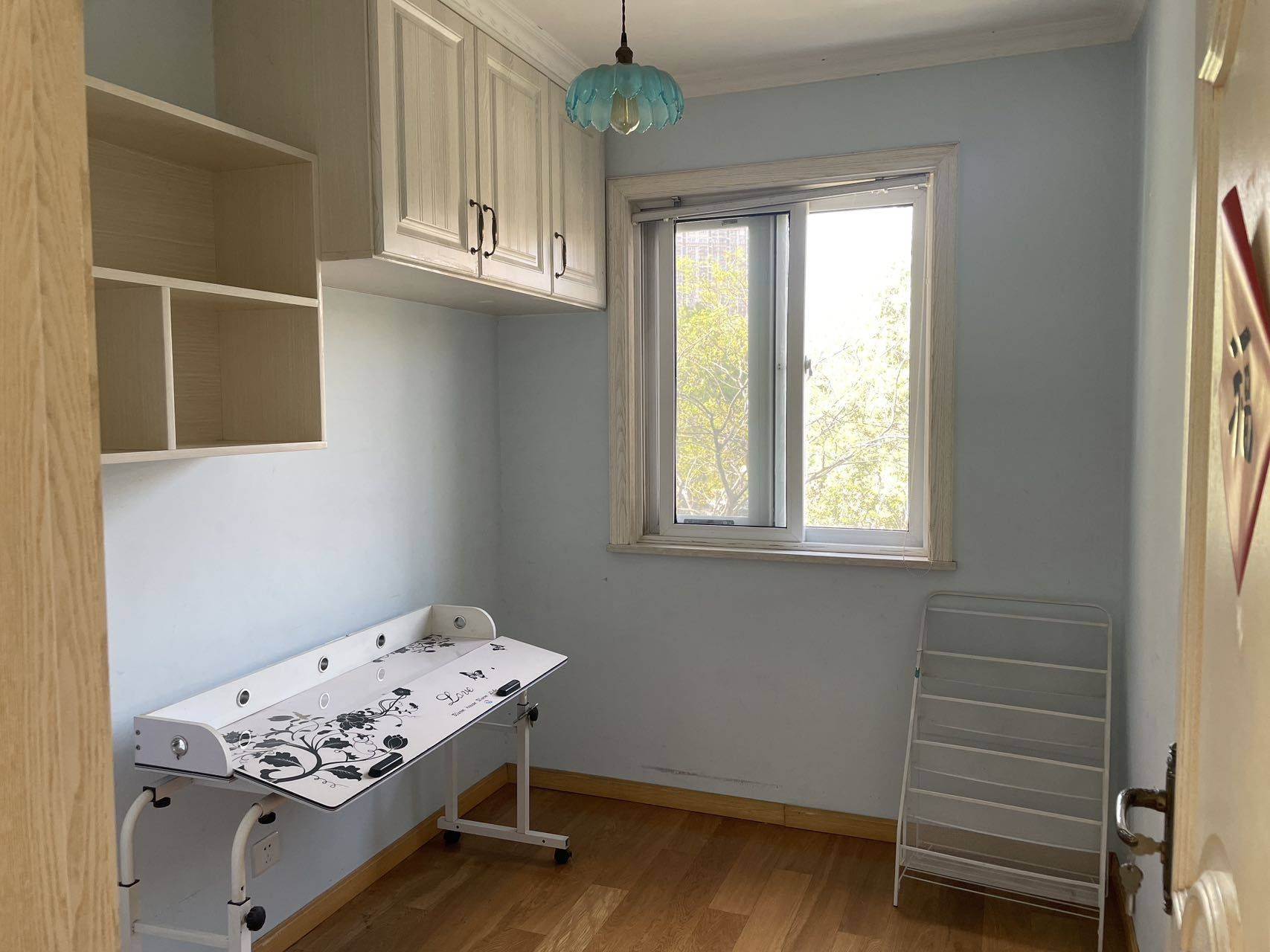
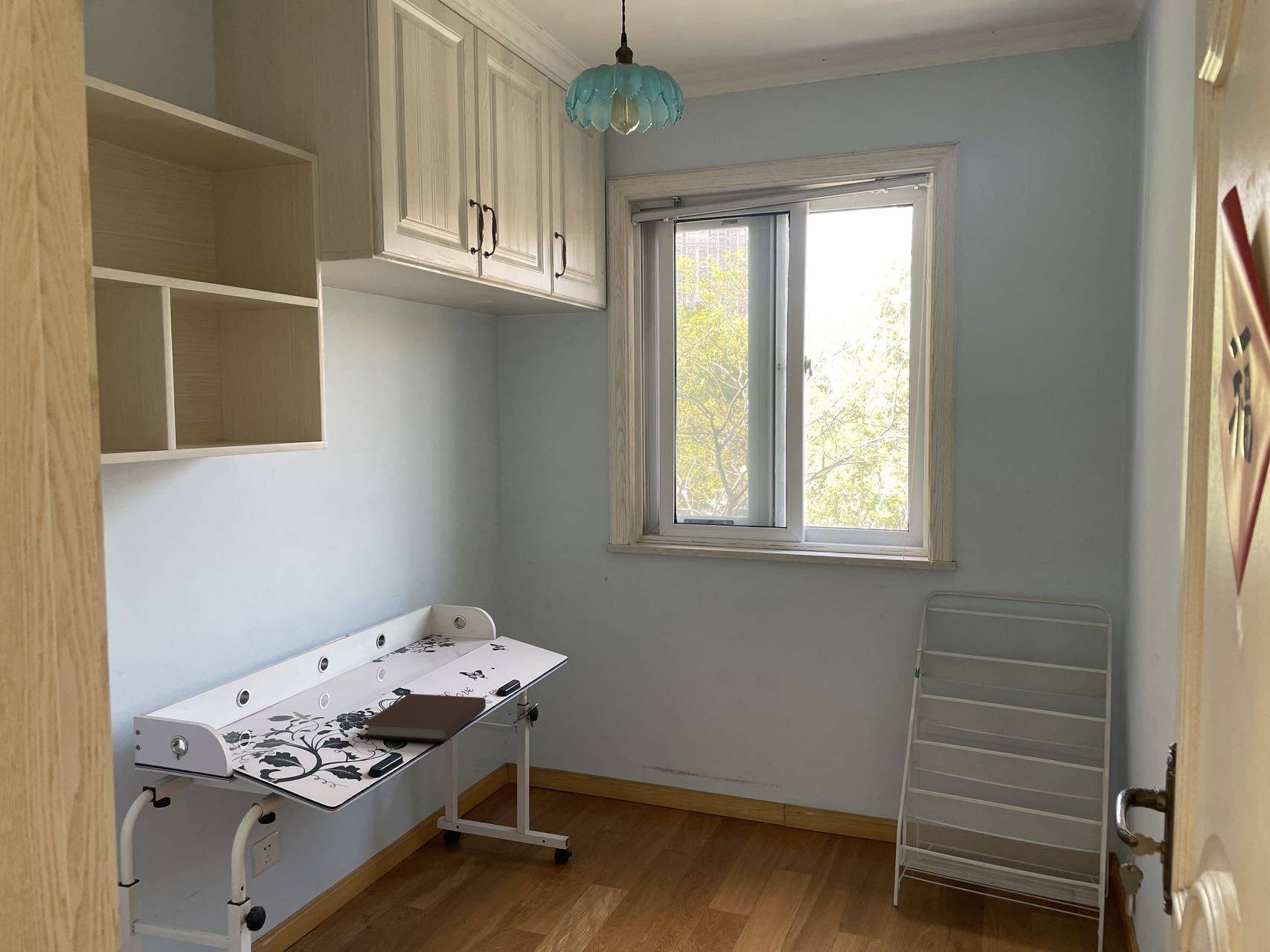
+ notebook (426, 716)
